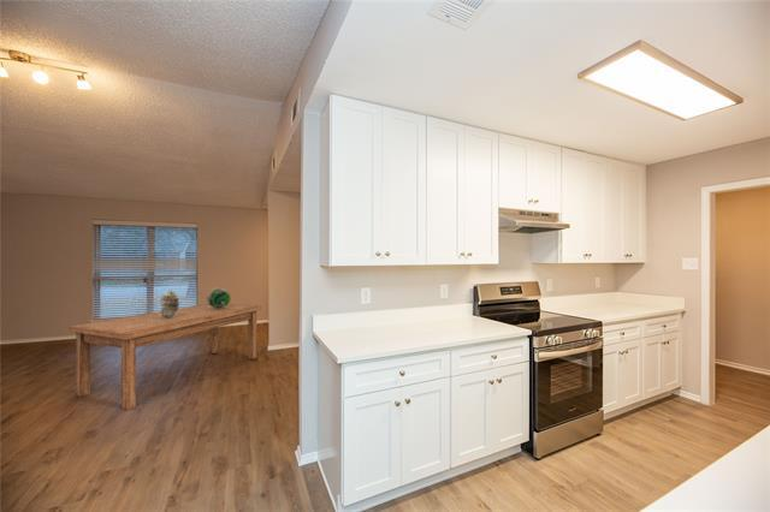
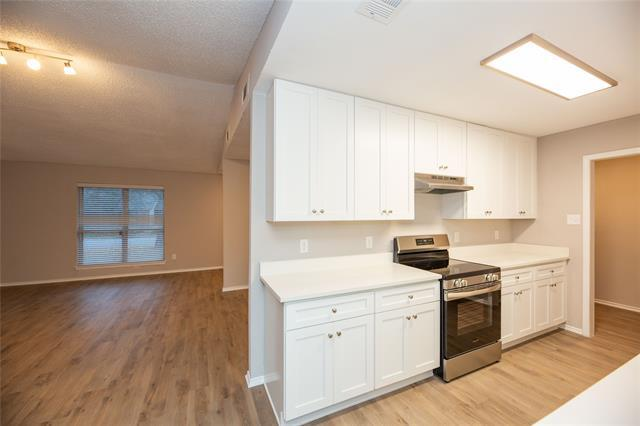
- dining table (177, 337)
- decorative urn (168, 303)
- decorative globe (218, 297)
